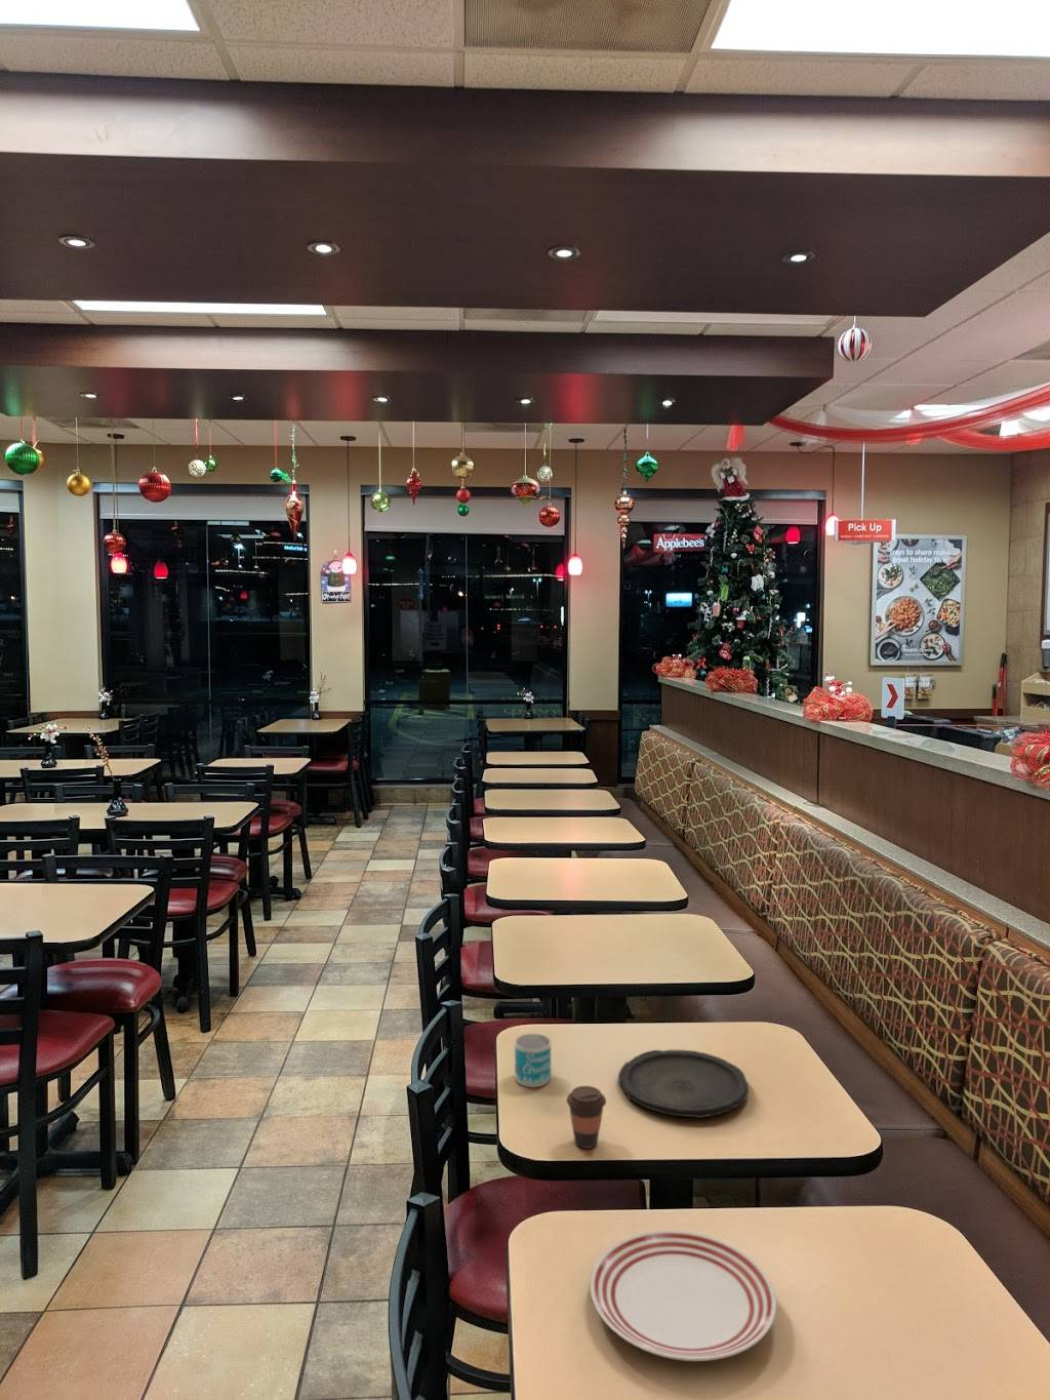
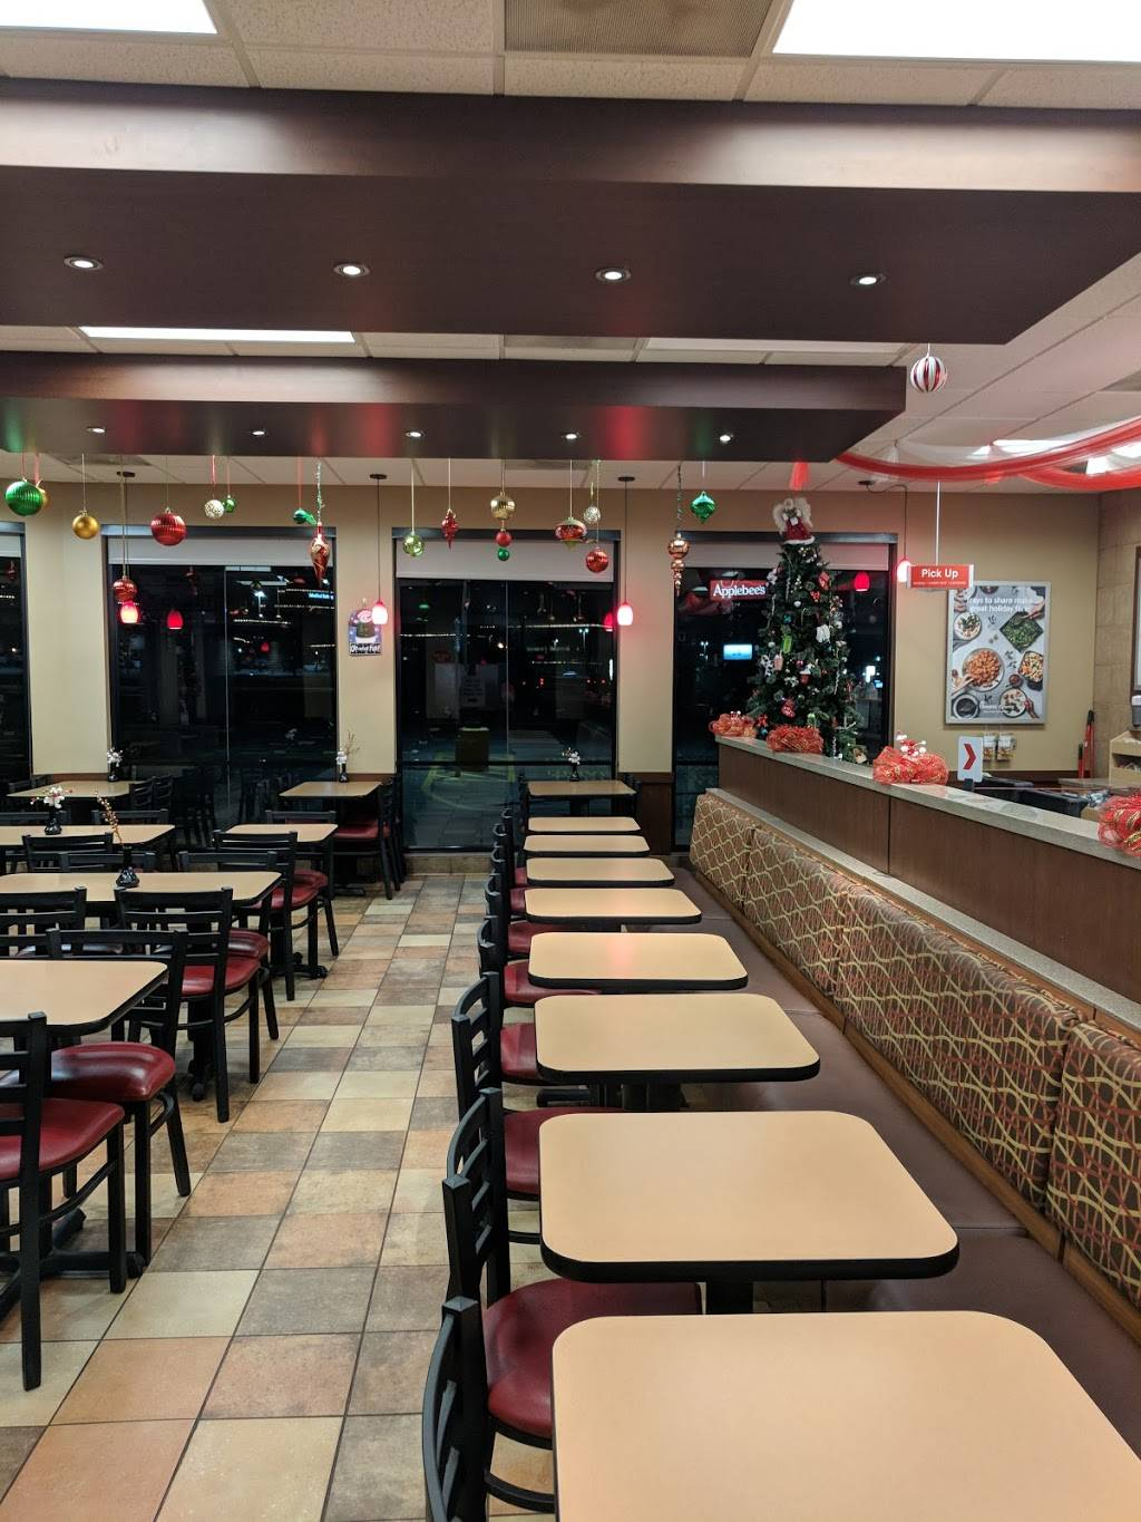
- mug (532, 1057)
- plate (683, 1082)
- dinner plate (681, 1295)
- coffee cup (586, 1116)
